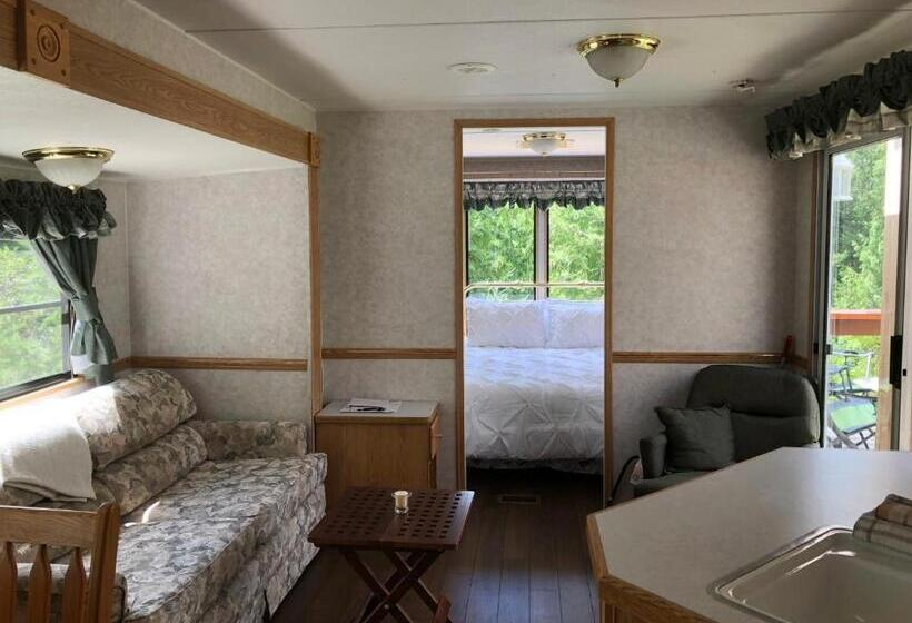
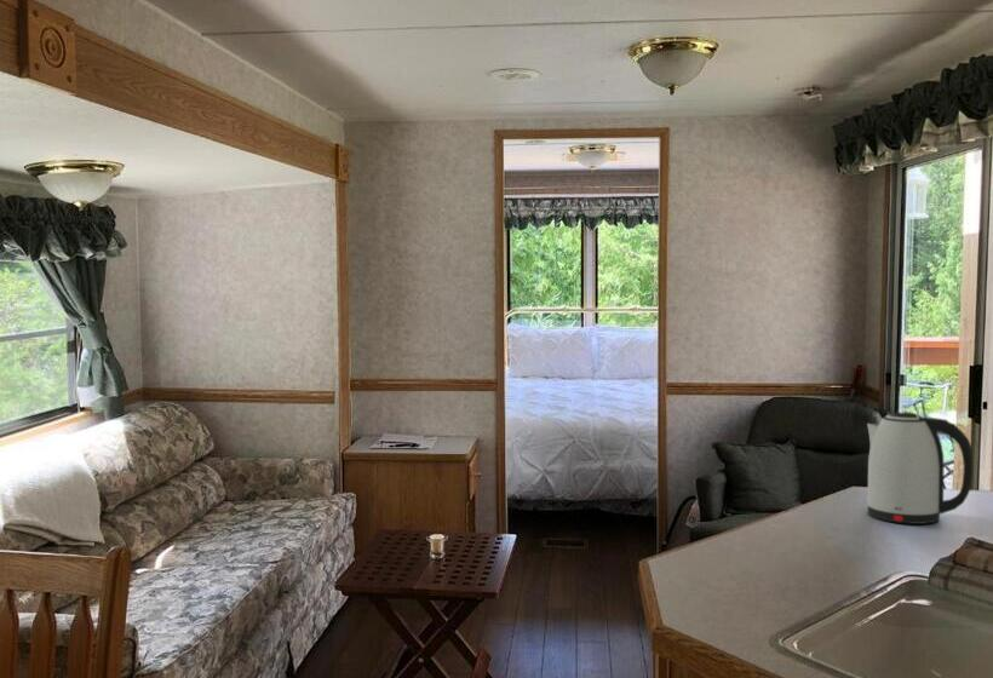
+ kettle (918, 465)
